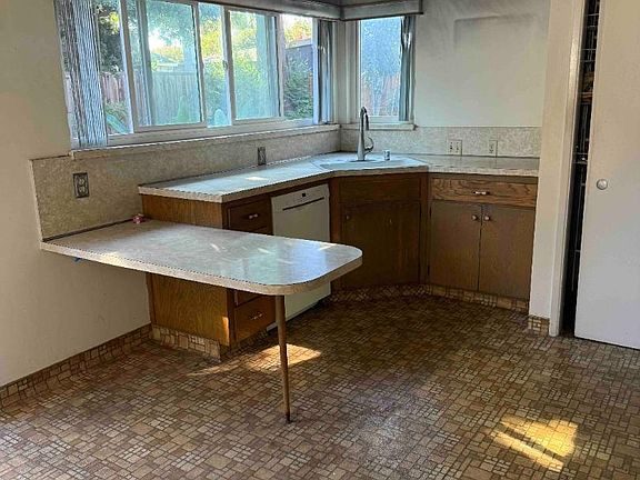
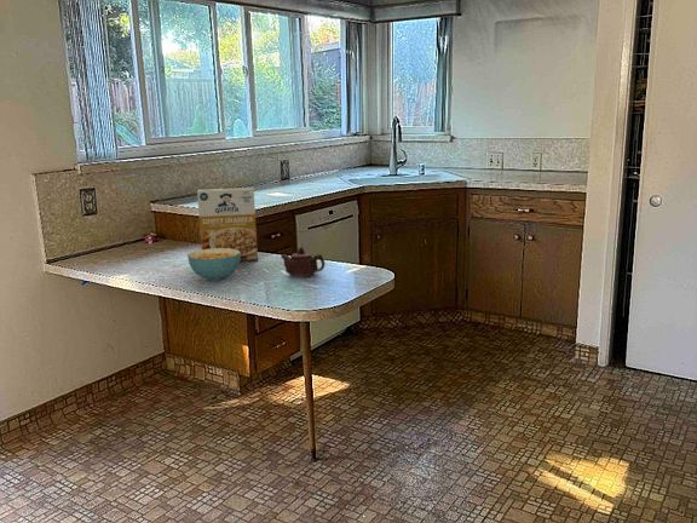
+ cereal box (227, 225)
+ cereal bowl (214, 265)
+ teapot (303, 260)
